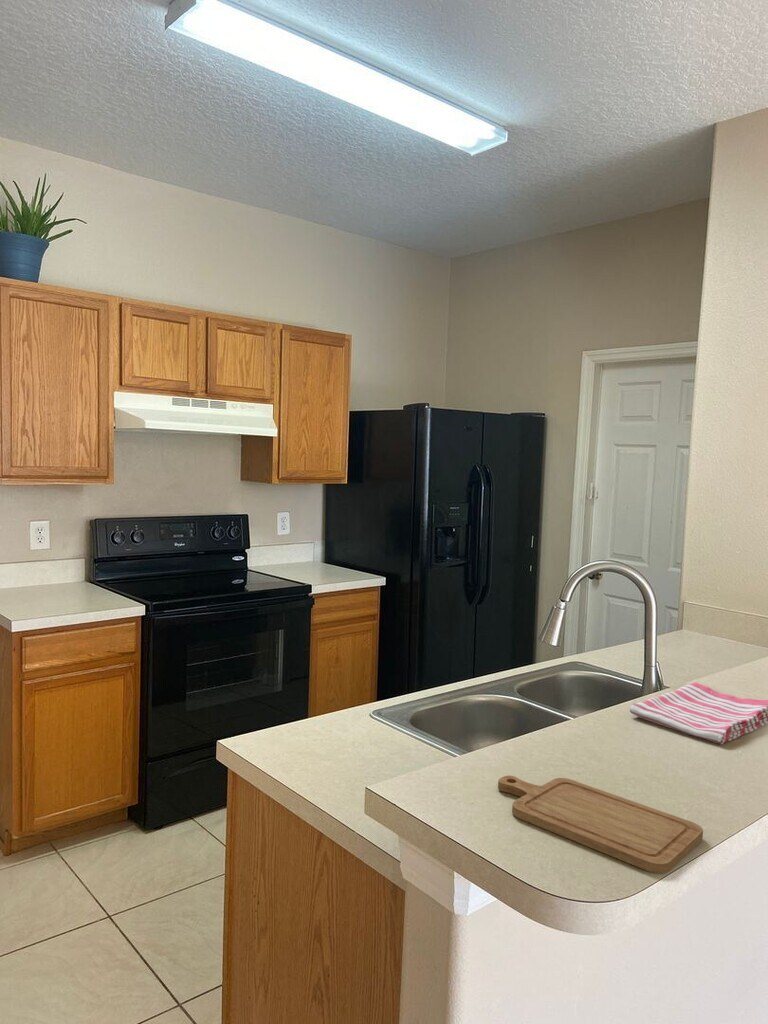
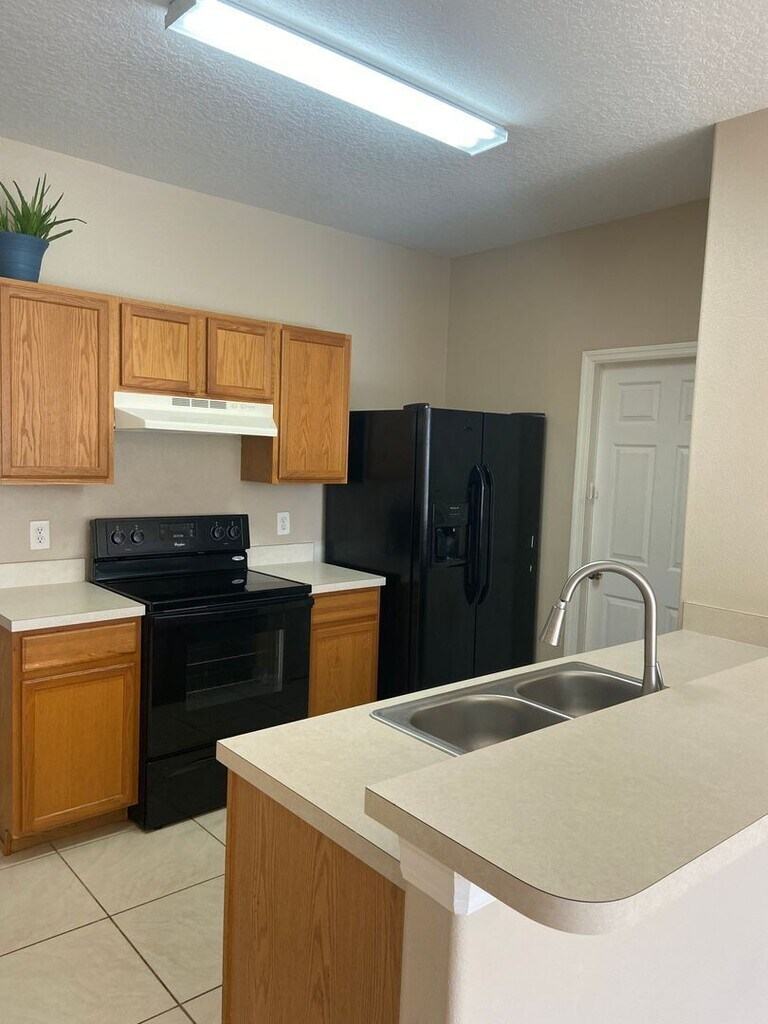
- chopping board (585, 812)
- dish towel (704, 708)
